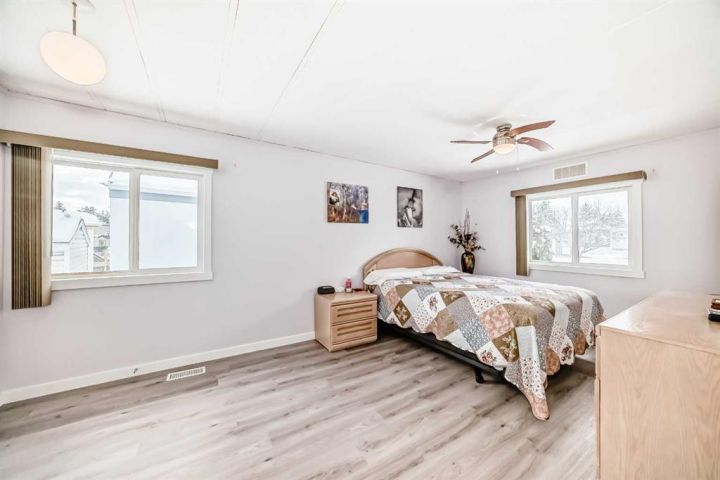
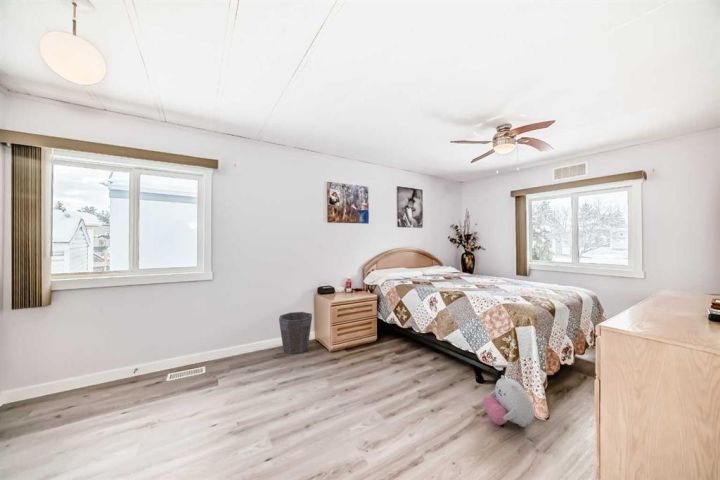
+ plush toy (508, 401)
+ waste bin (295, 332)
